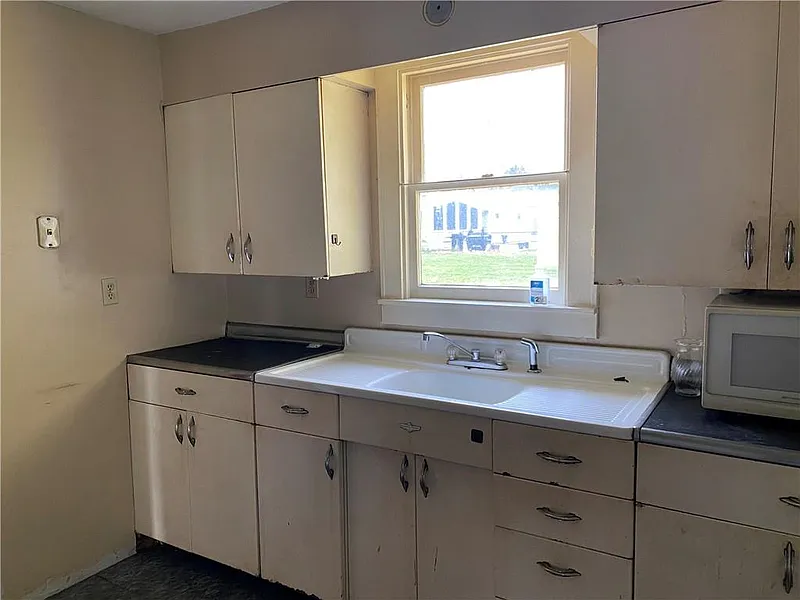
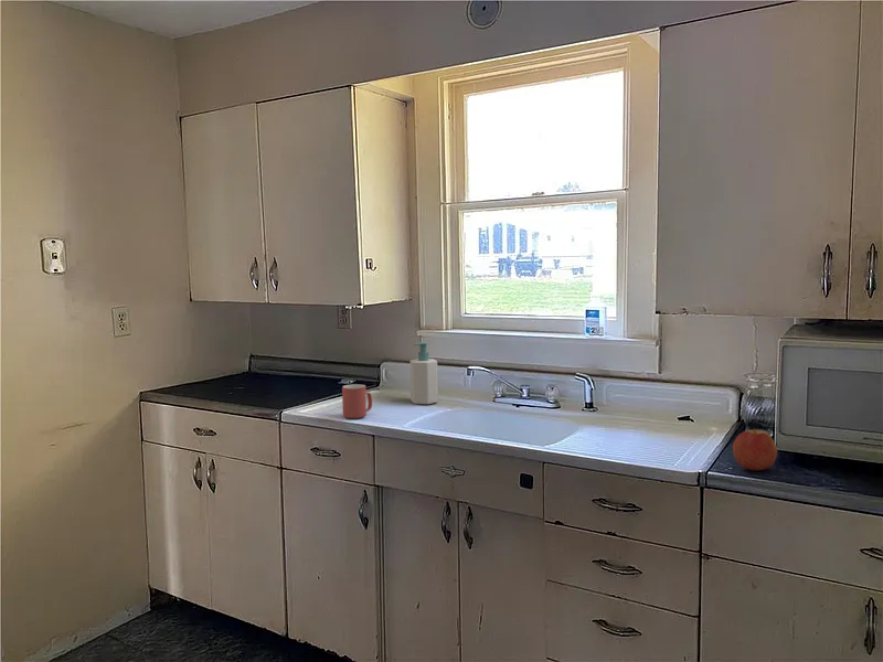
+ apple (754, 448)
+ soap bottle (423, 372)
+ mug (359, 399)
